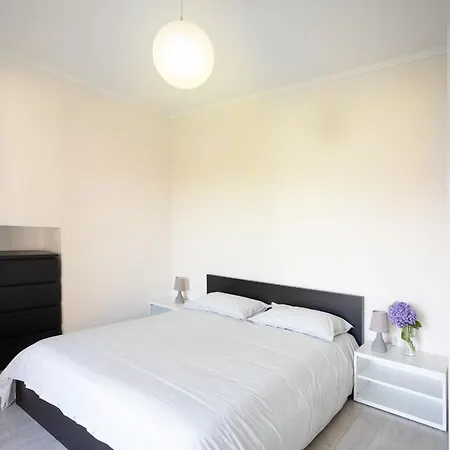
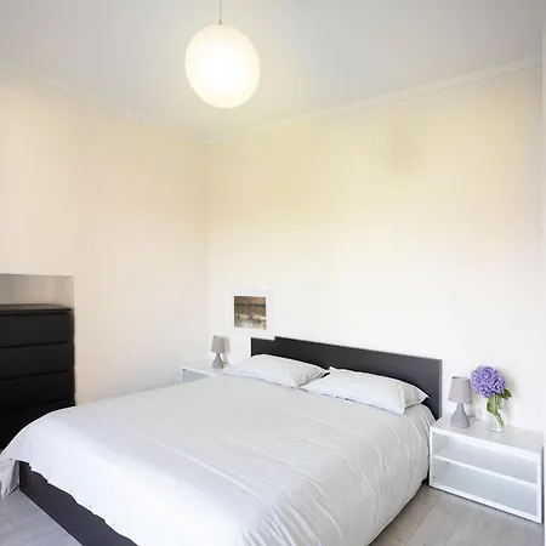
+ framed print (250, 312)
